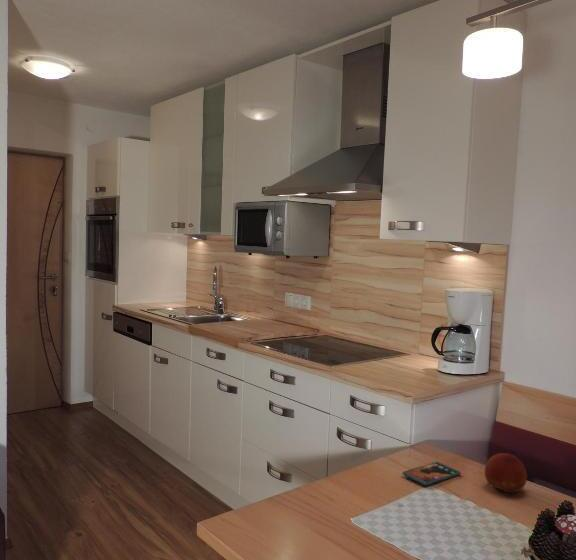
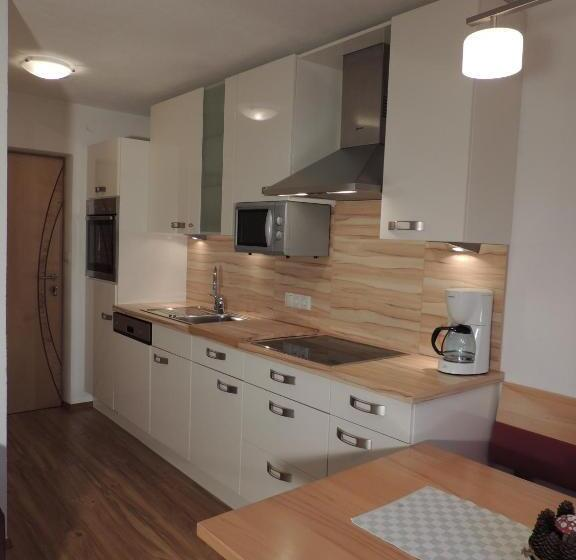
- smartphone (431, 473)
- fruit (505, 471)
